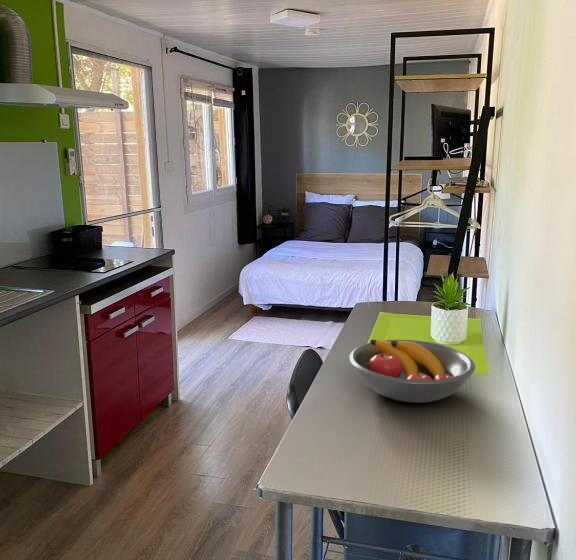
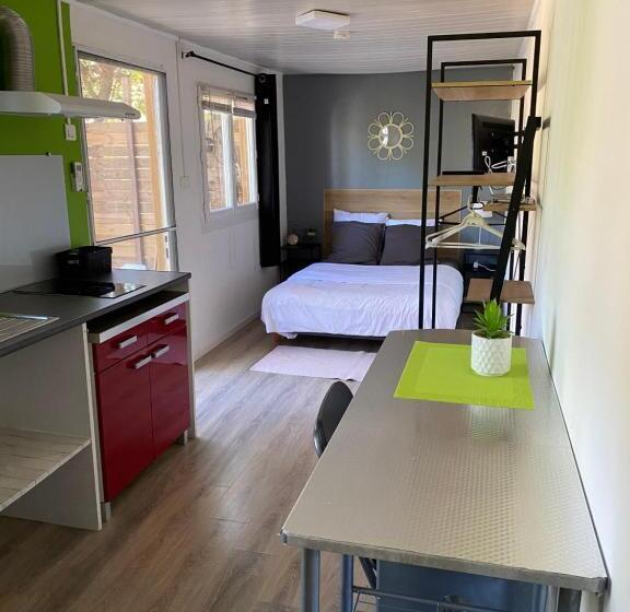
- fruit bowl (410, 370)
